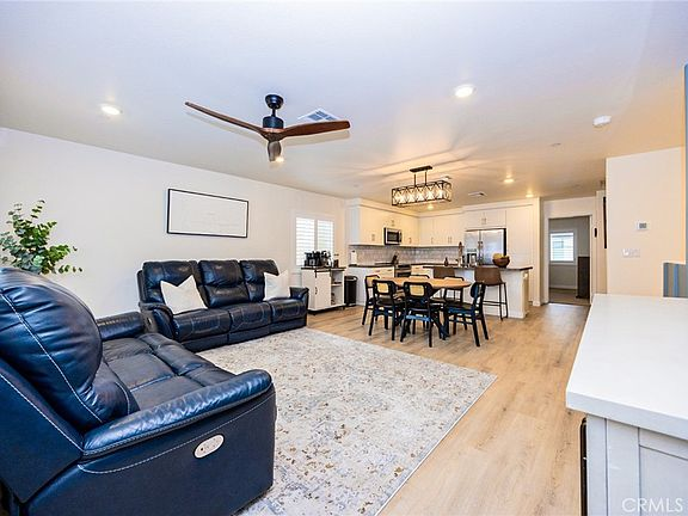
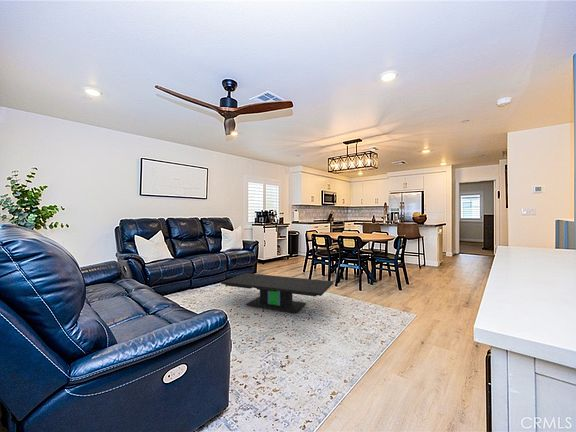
+ coffee table (277, 293)
